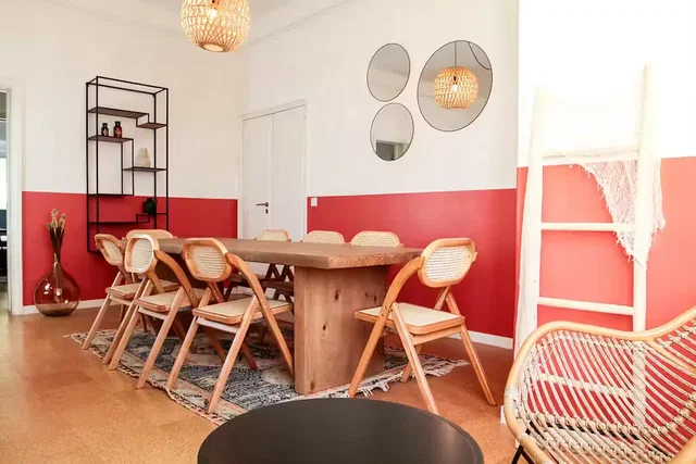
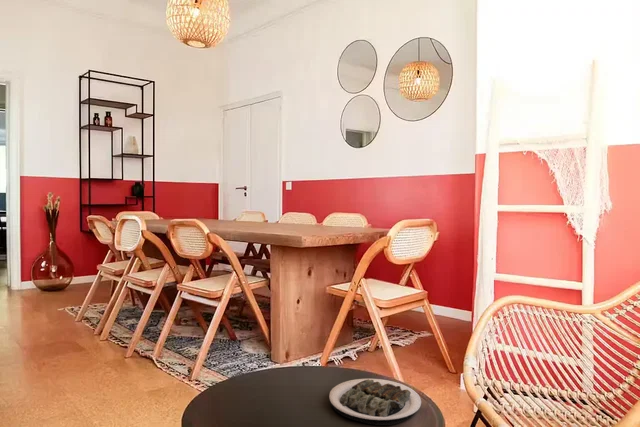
+ plate (374, 396)
